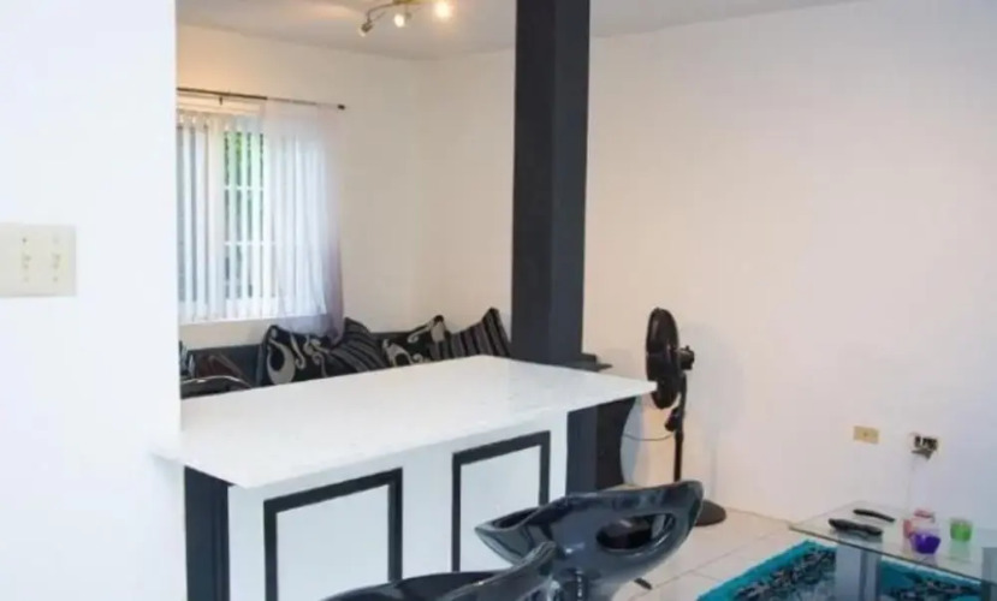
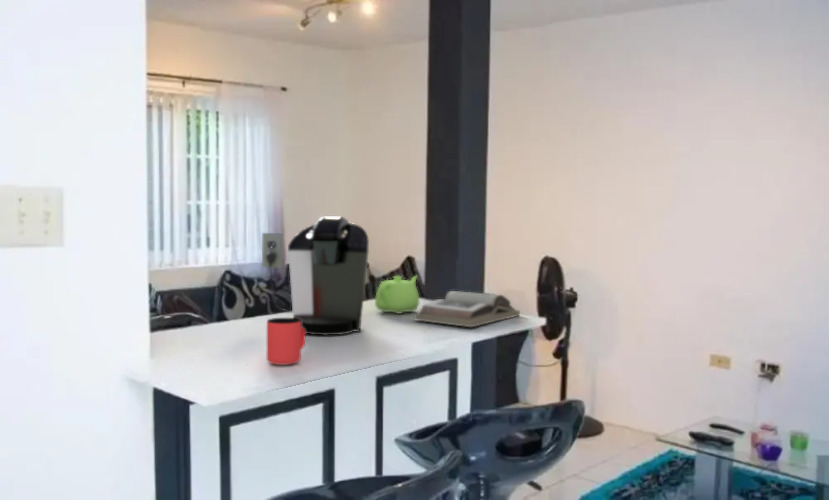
+ cup (288, 340)
+ teapot (399, 293)
+ book (468, 305)
+ coffee maker (308, 271)
